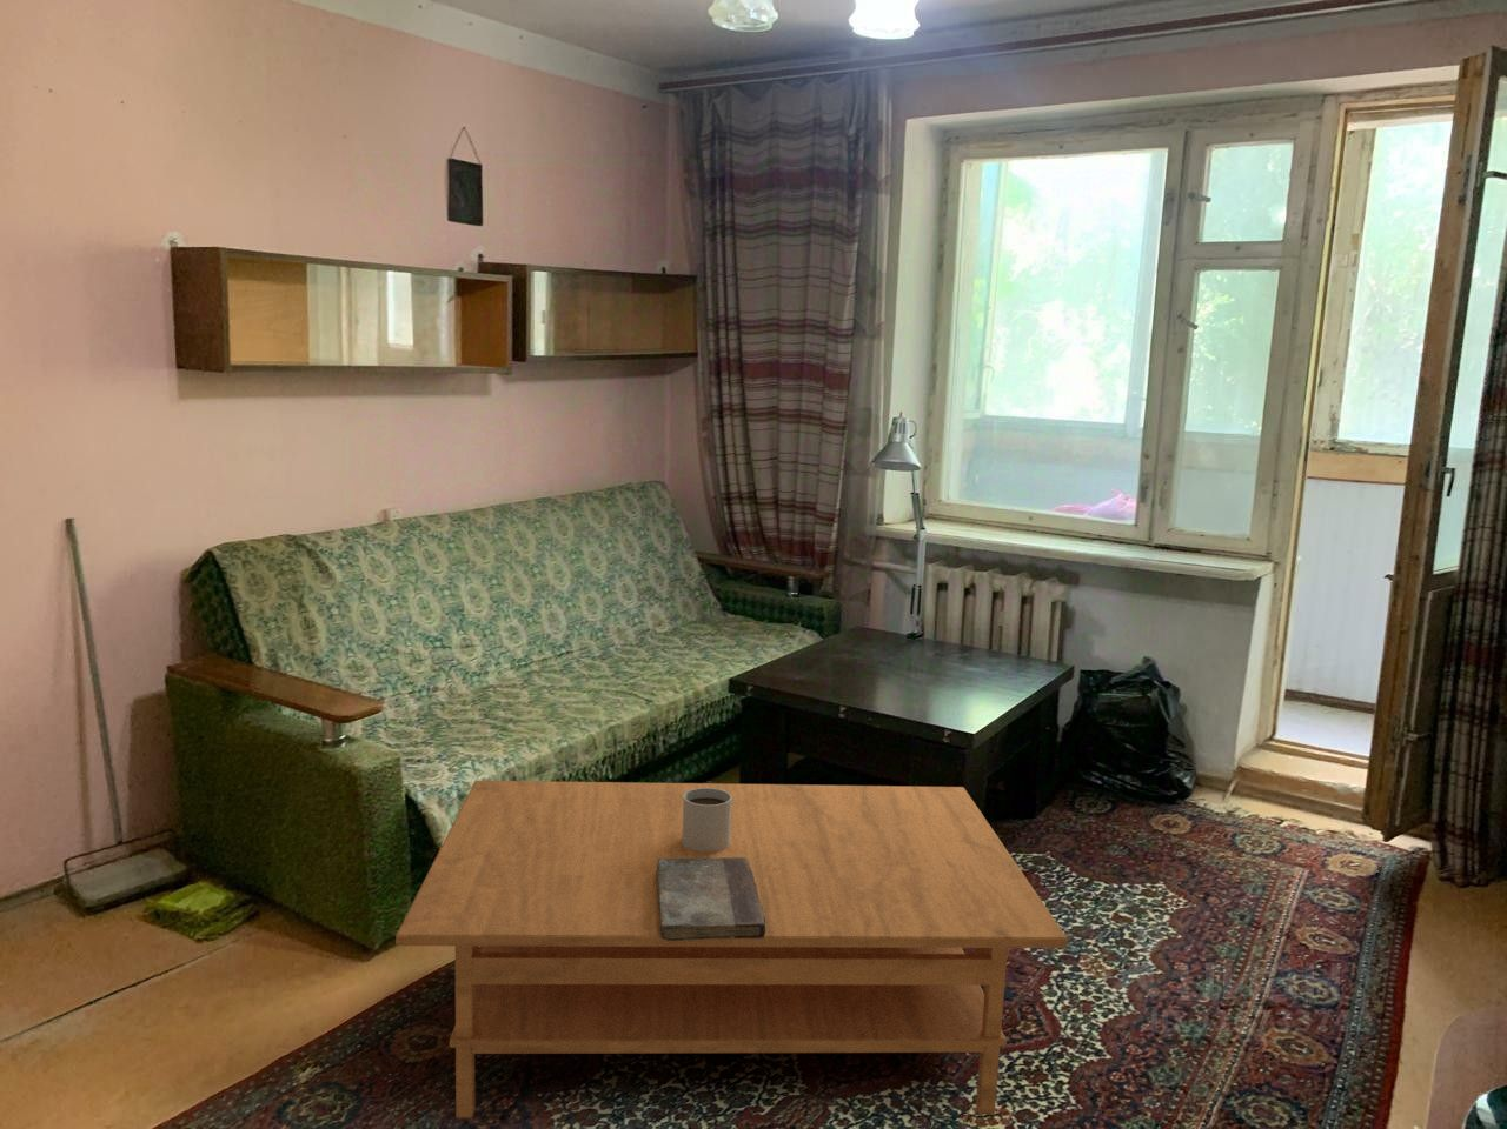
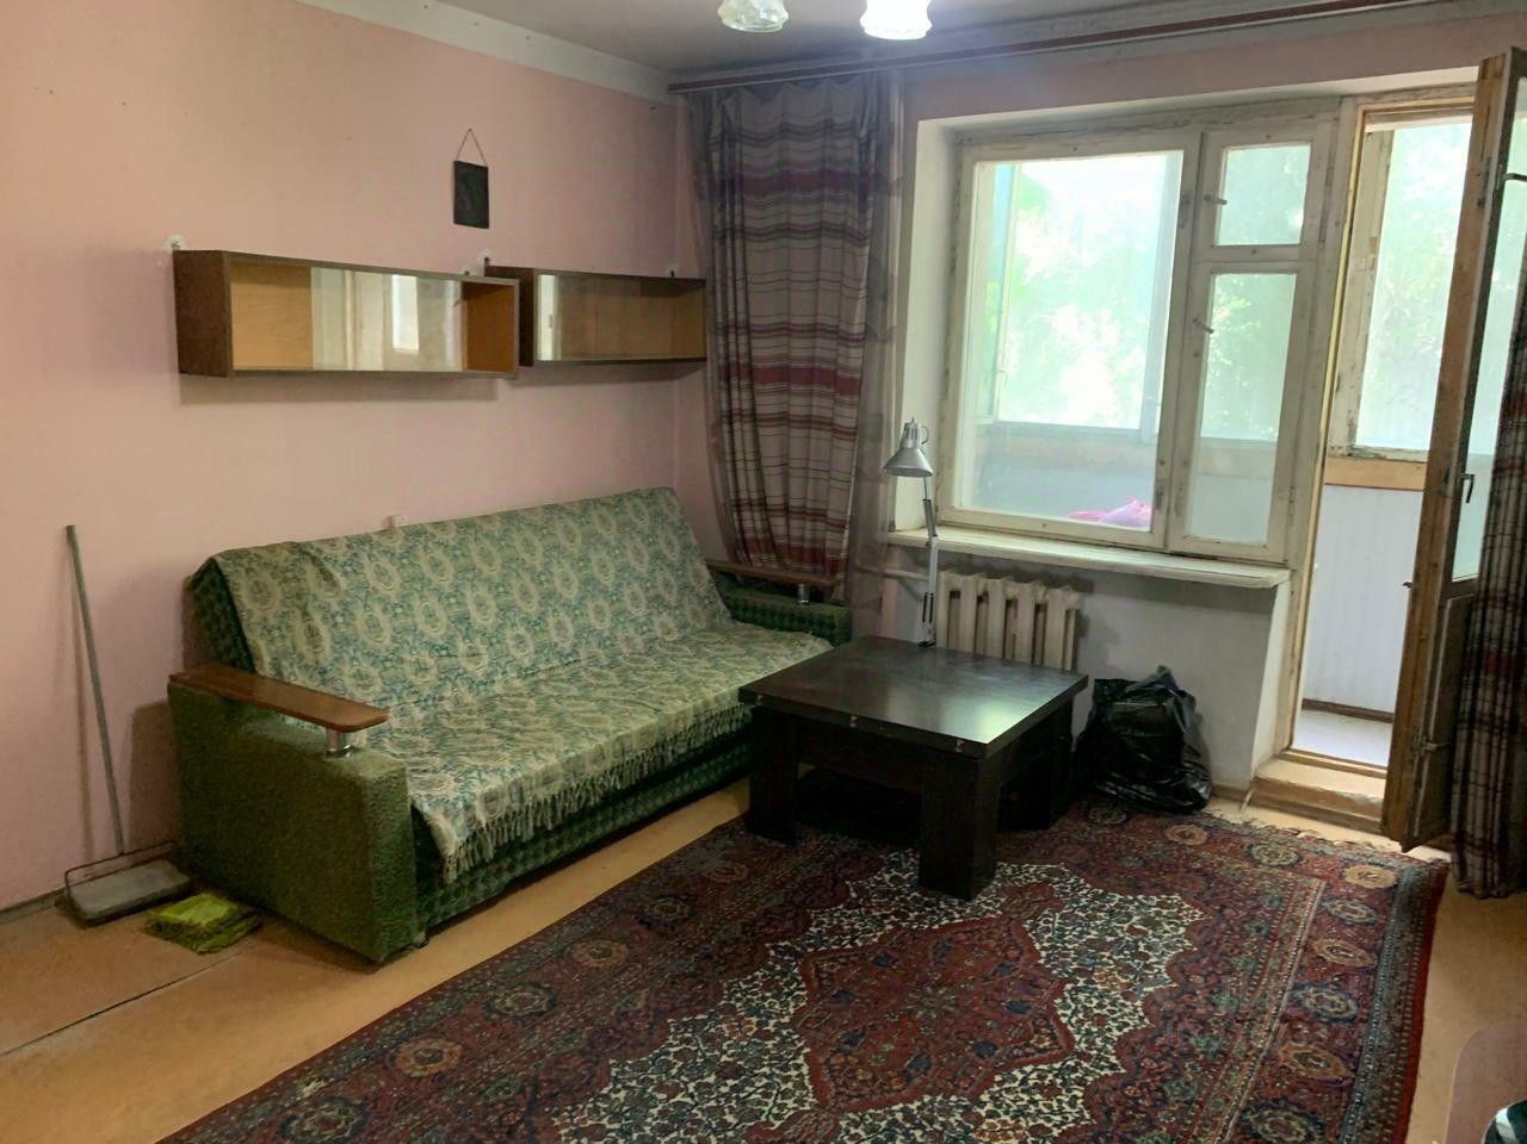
- book (707, 895)
- mug (705, 814)
- coffee table (726, 938)
